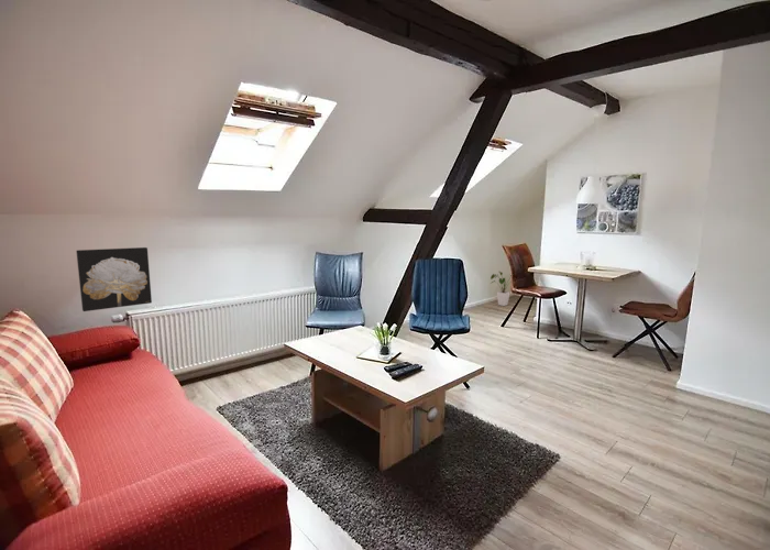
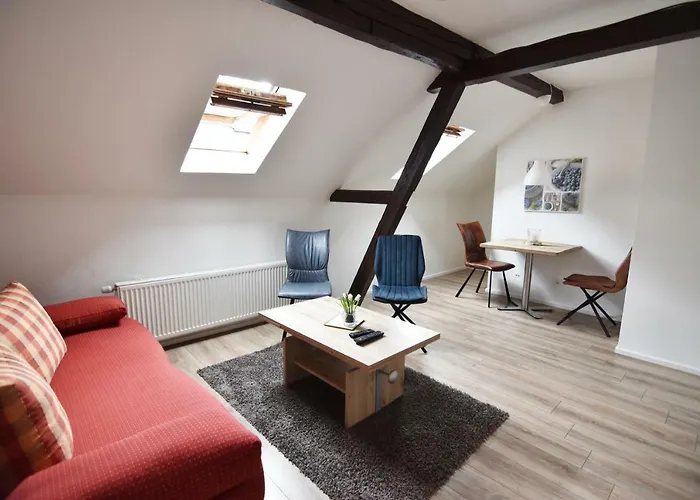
- house plant (504, 288)
- wall art (116, 277)
